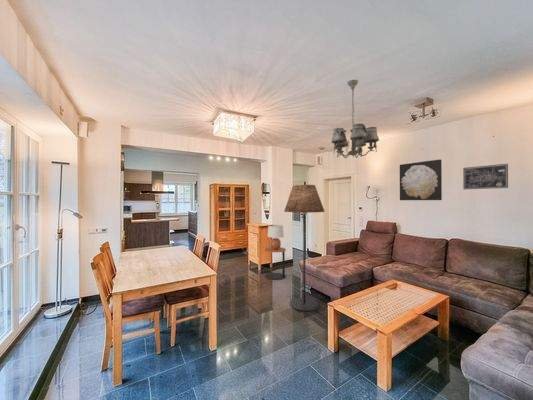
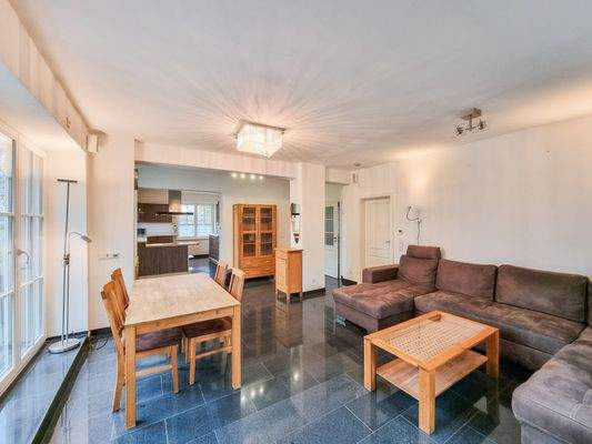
- wall art (484, 177)
- floor lamp (304, 244)
- wall art (419, 181)
- chandelier (352, 119)
- side table (283, 262)
- lamp (275, 237)
